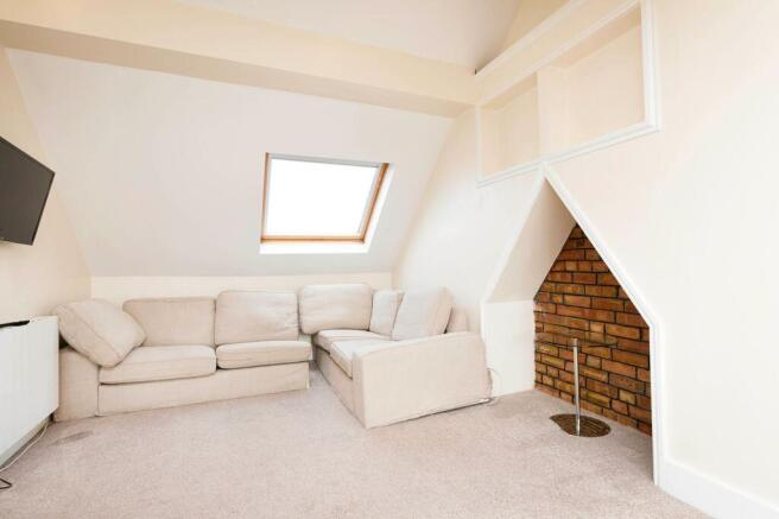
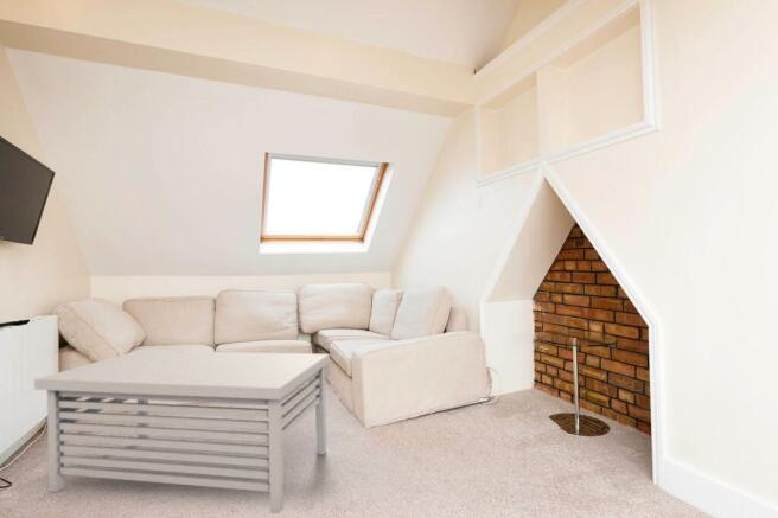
+ coffee table (196, 417)
